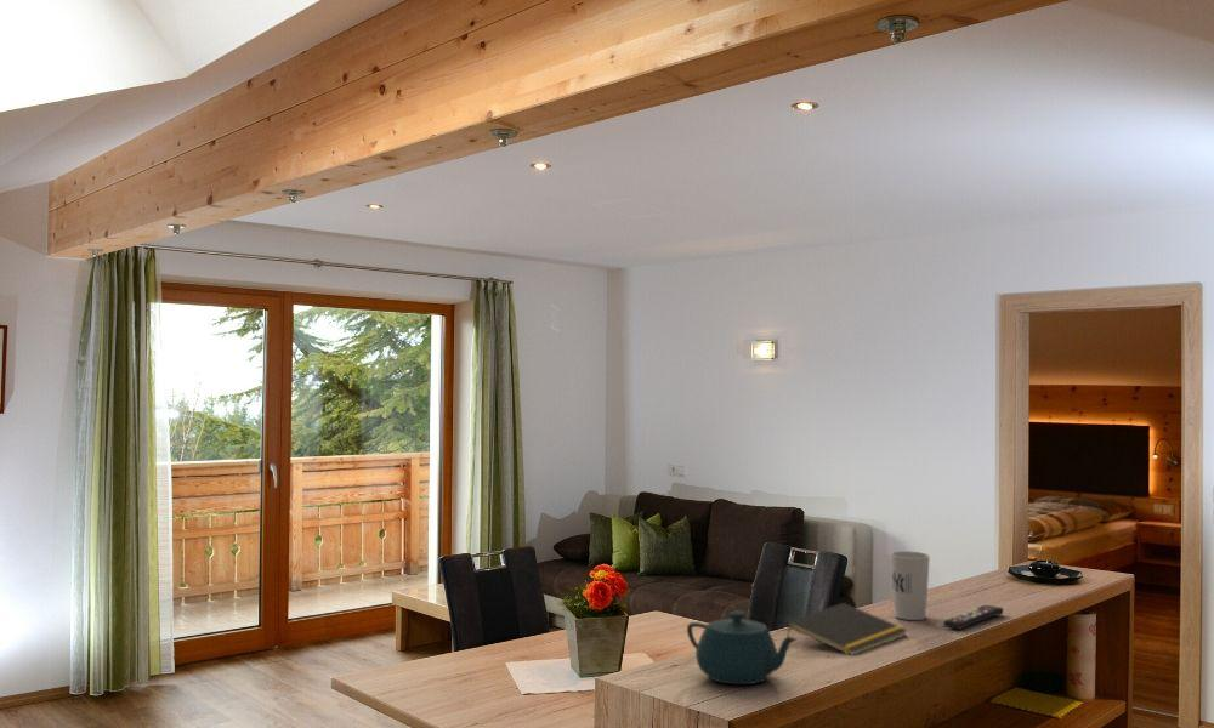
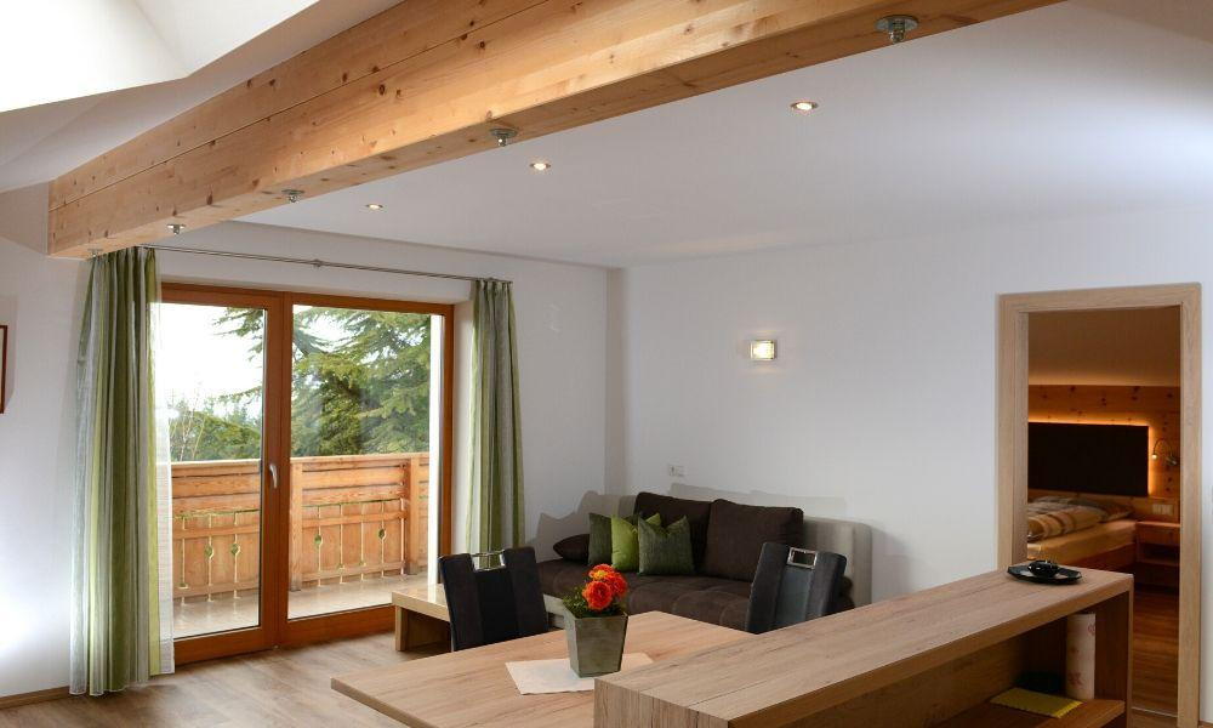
- teapot (739, 644)
- cup (909, 585)
- notepad (847, 627)
- remote control (974, 616)
